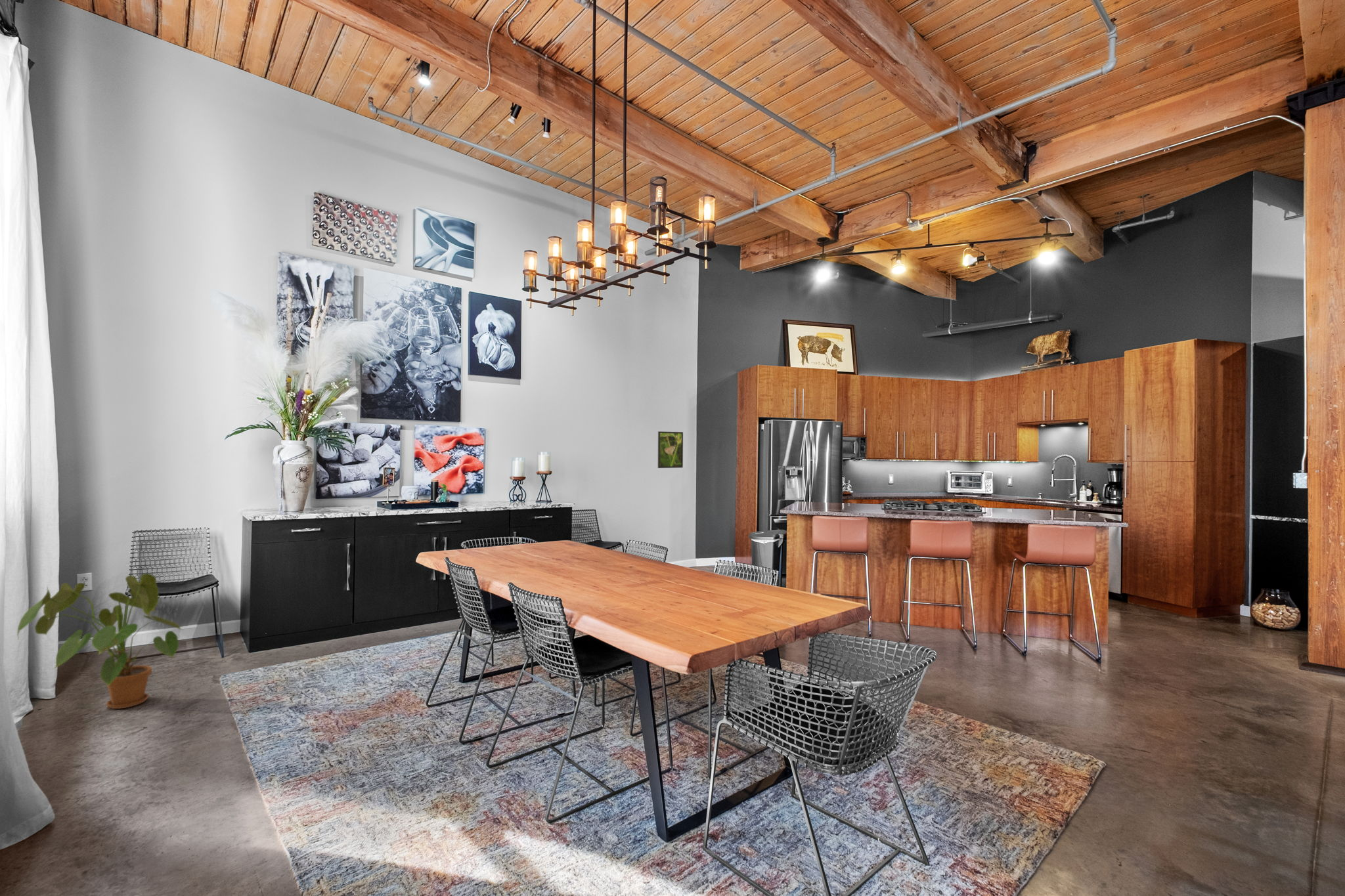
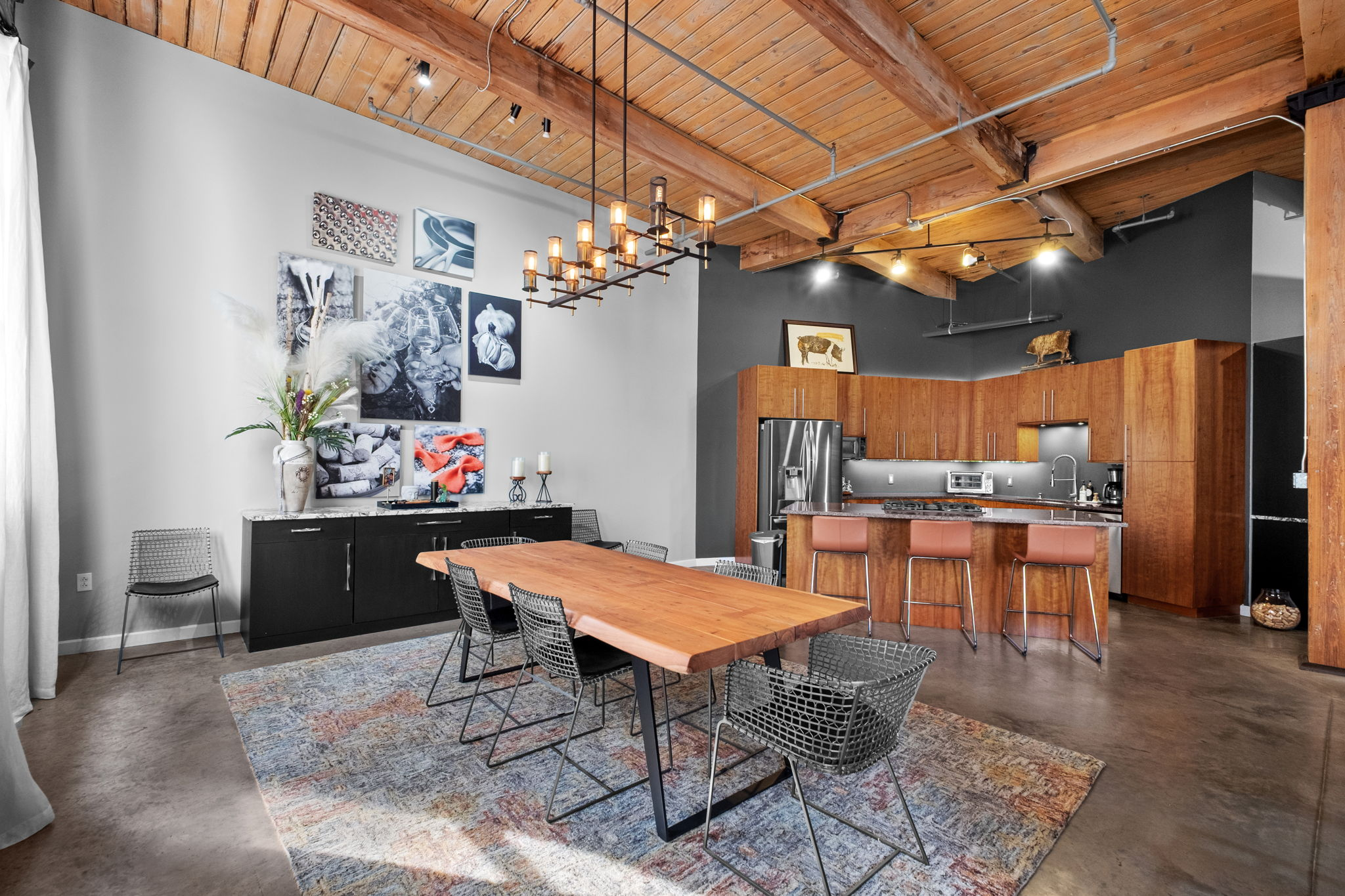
- house plant (109, 639)
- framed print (671, 450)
